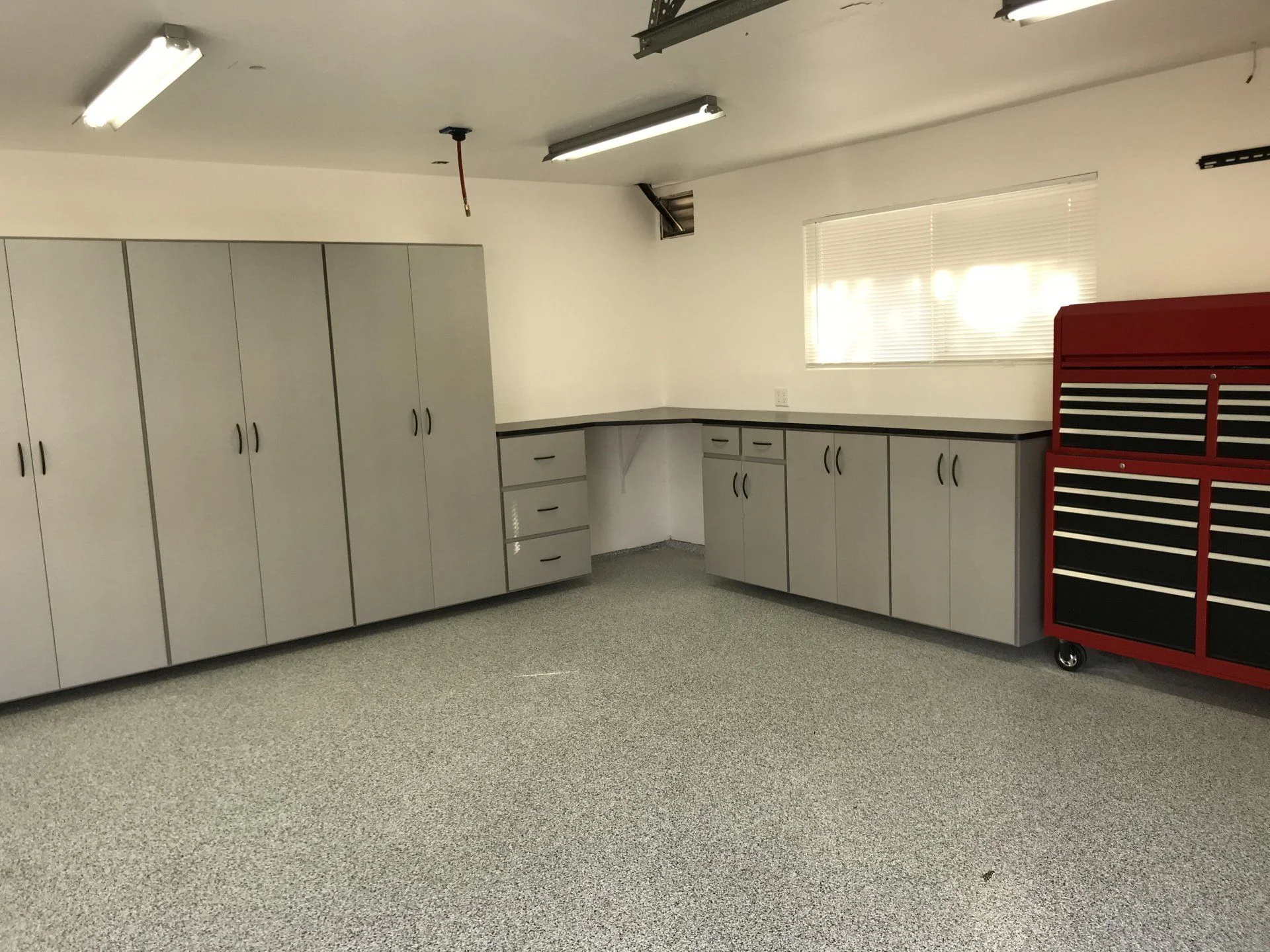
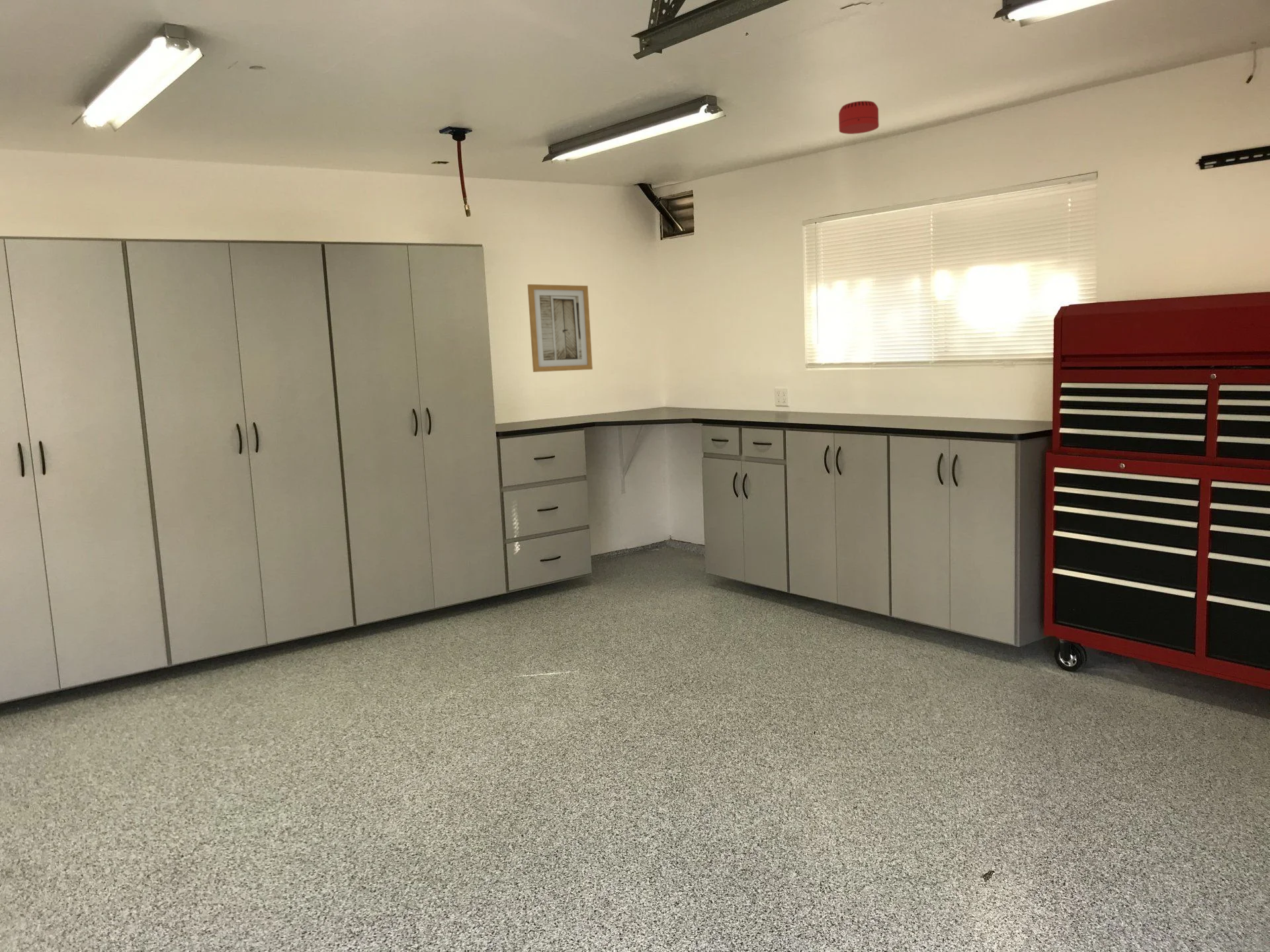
+ wall art (560, 328)
+ smoke detector (859, 116)
